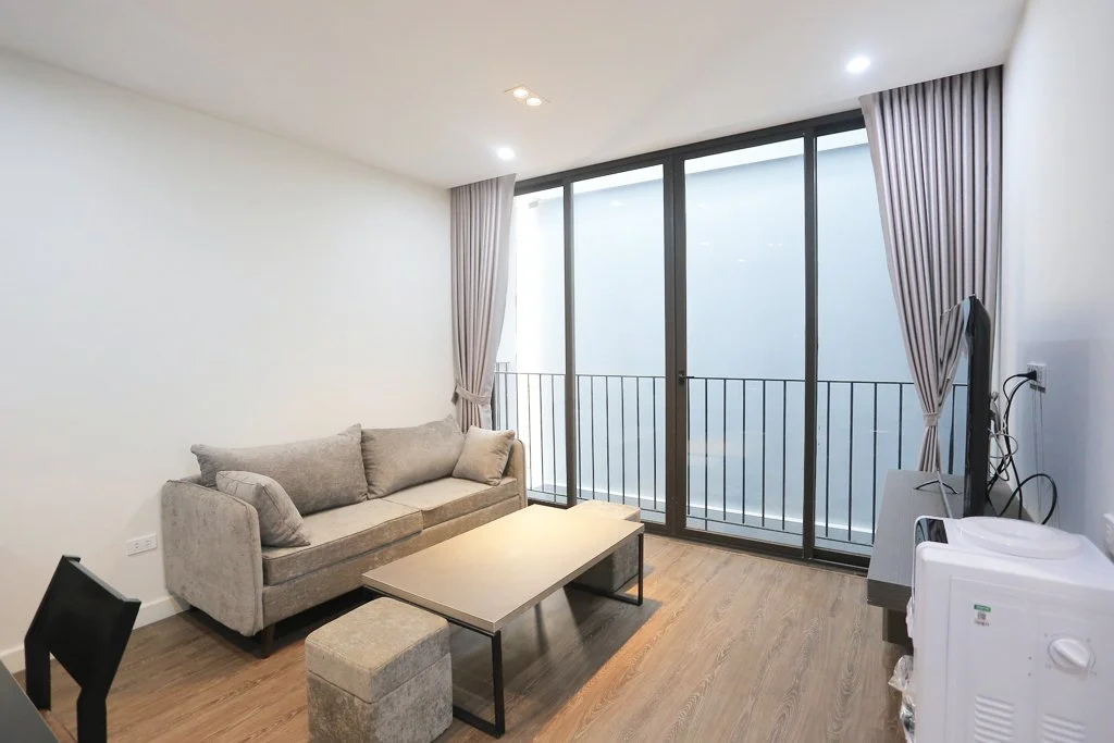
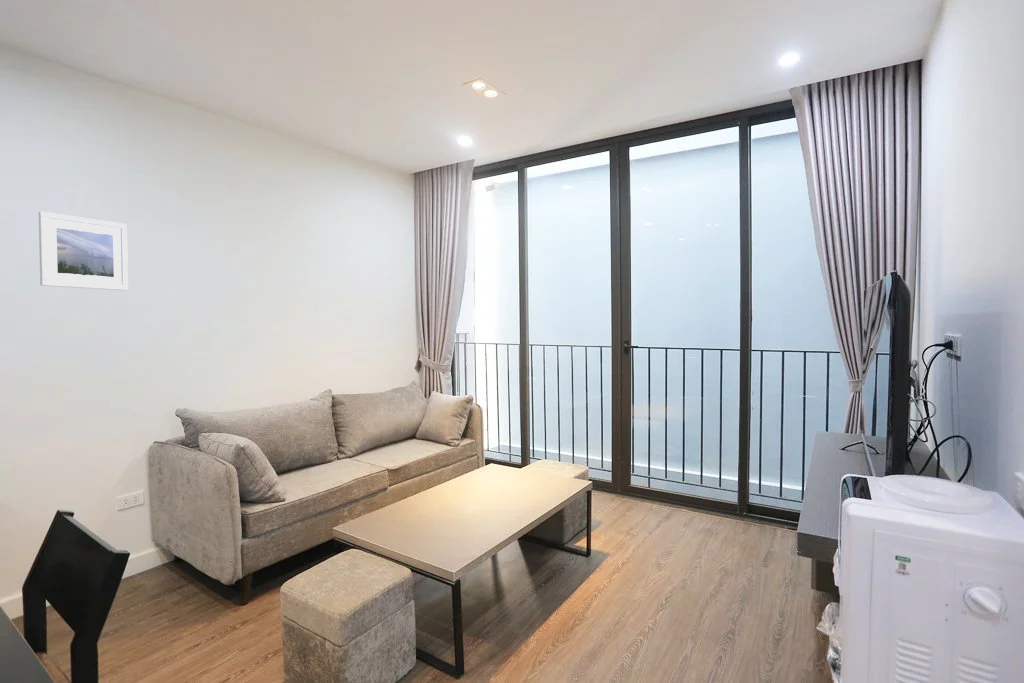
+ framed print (85, 253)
